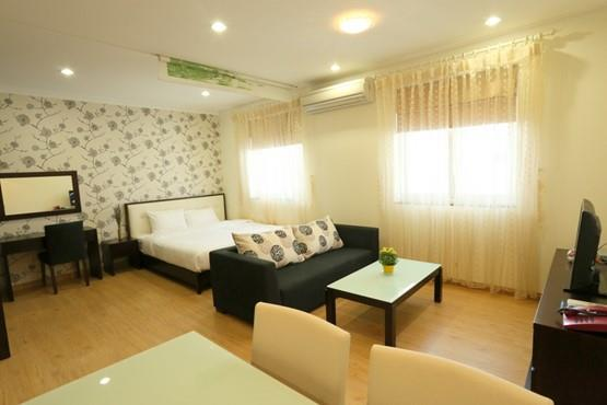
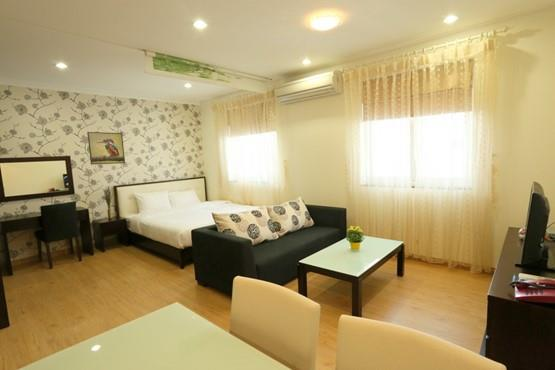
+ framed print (107, 148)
